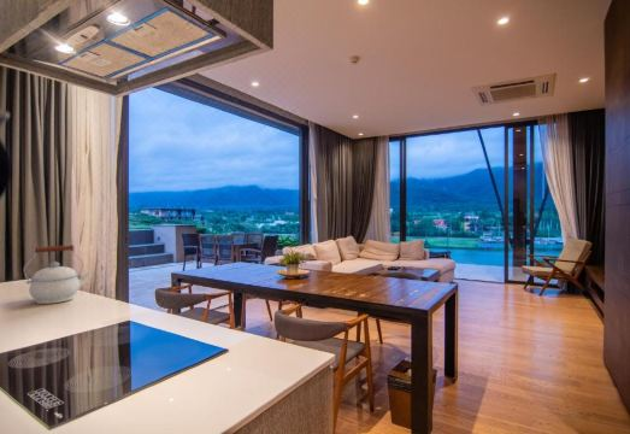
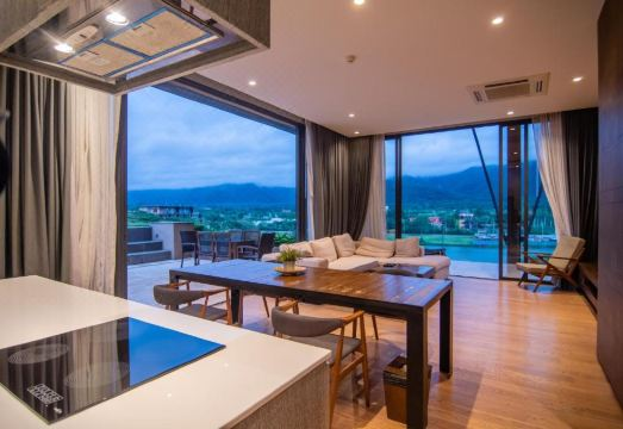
- kettle (59, 272)
